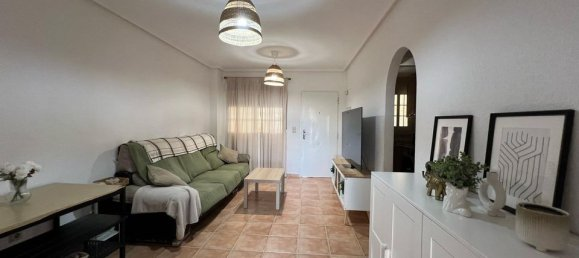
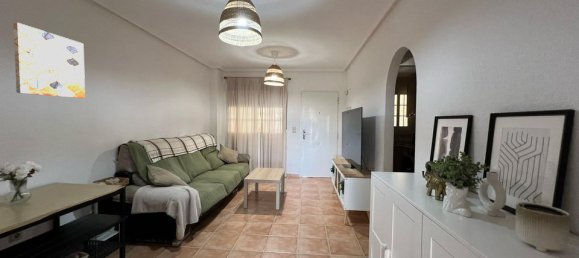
+ wall art (53, 65)
